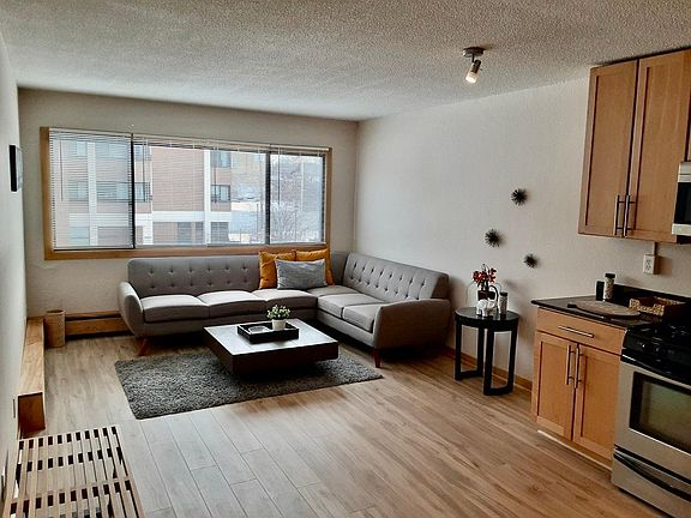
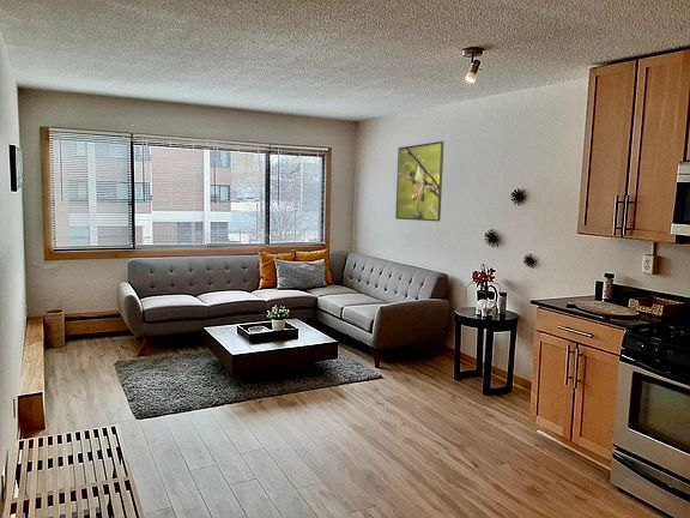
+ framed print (418, 182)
